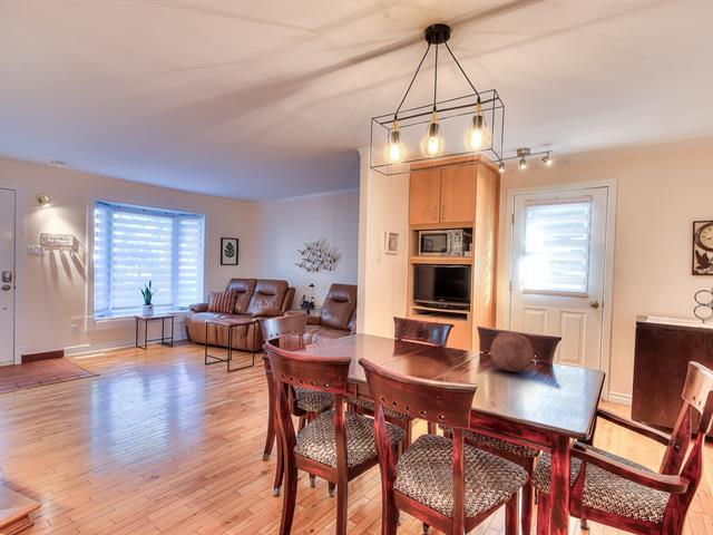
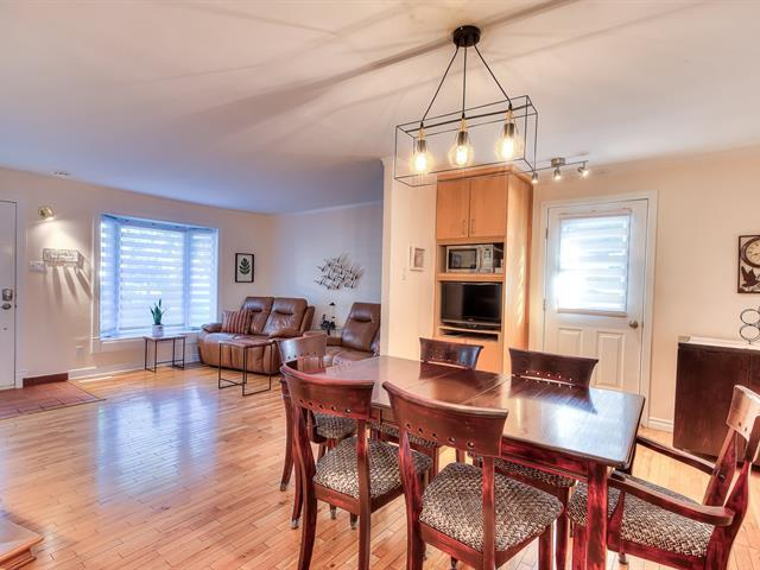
- decorative ball (511, 351)
